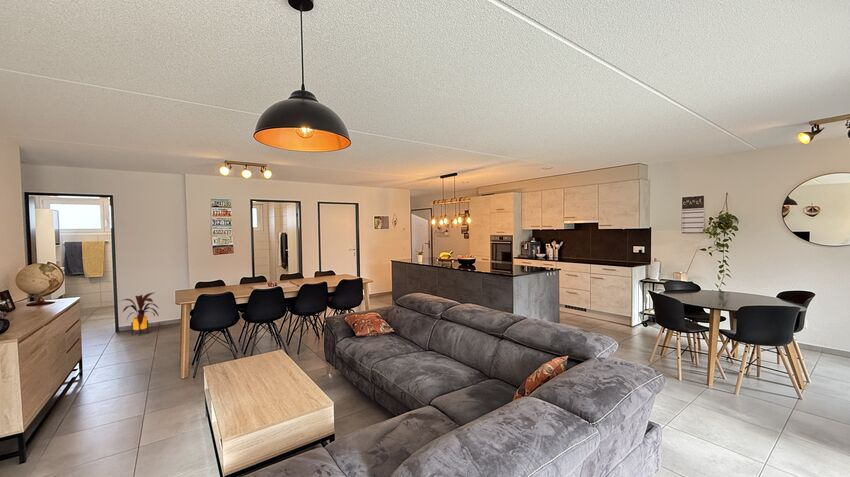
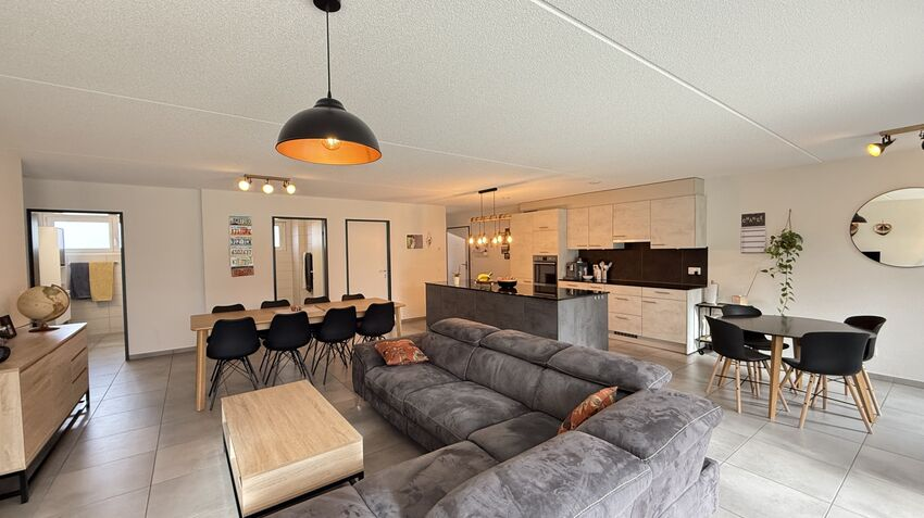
- house plant (139, 314)
